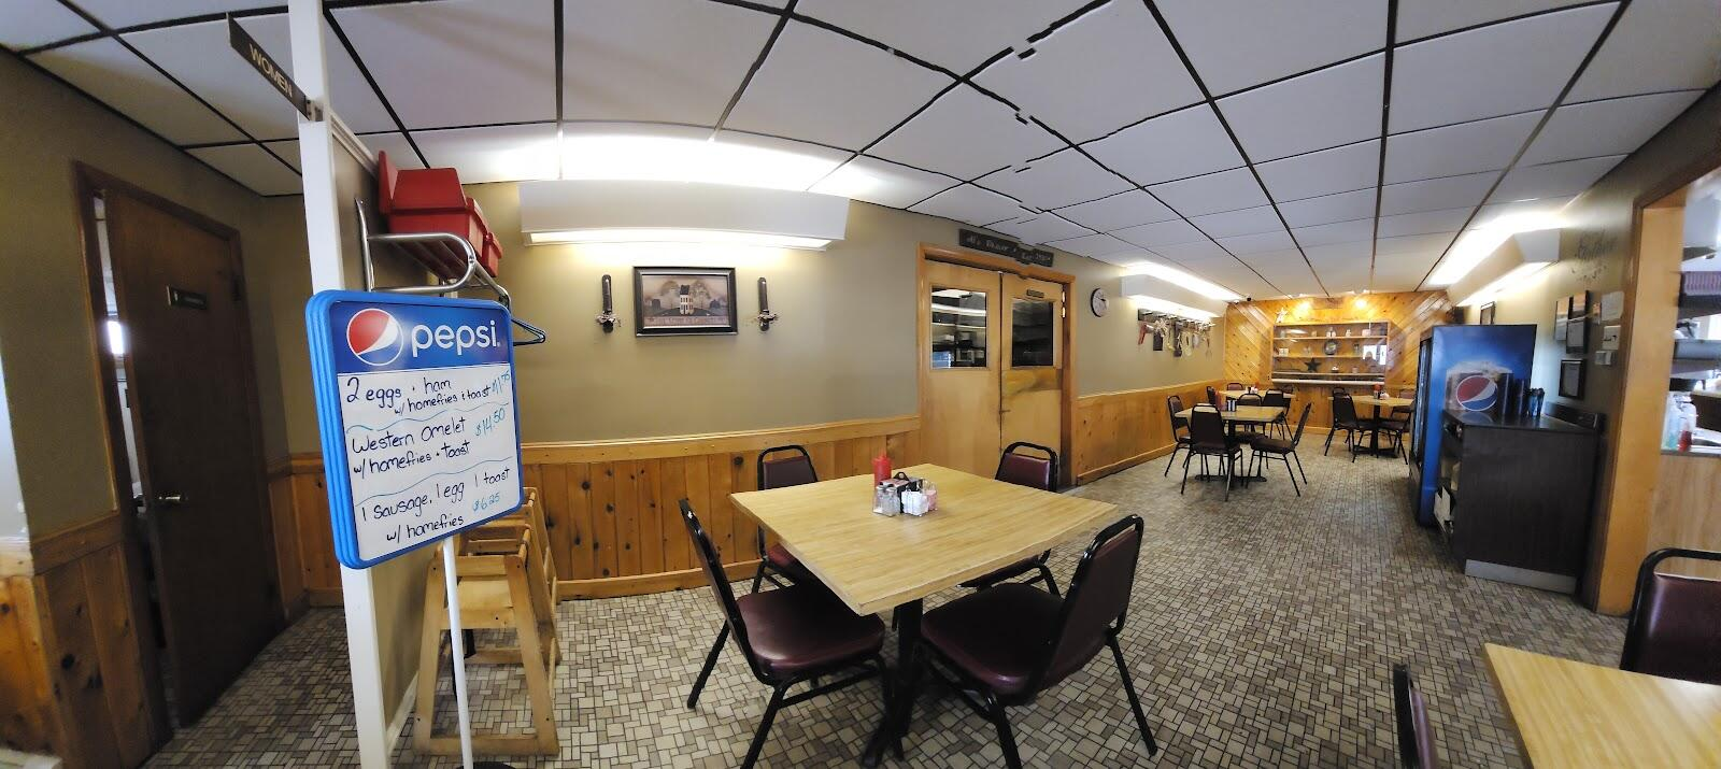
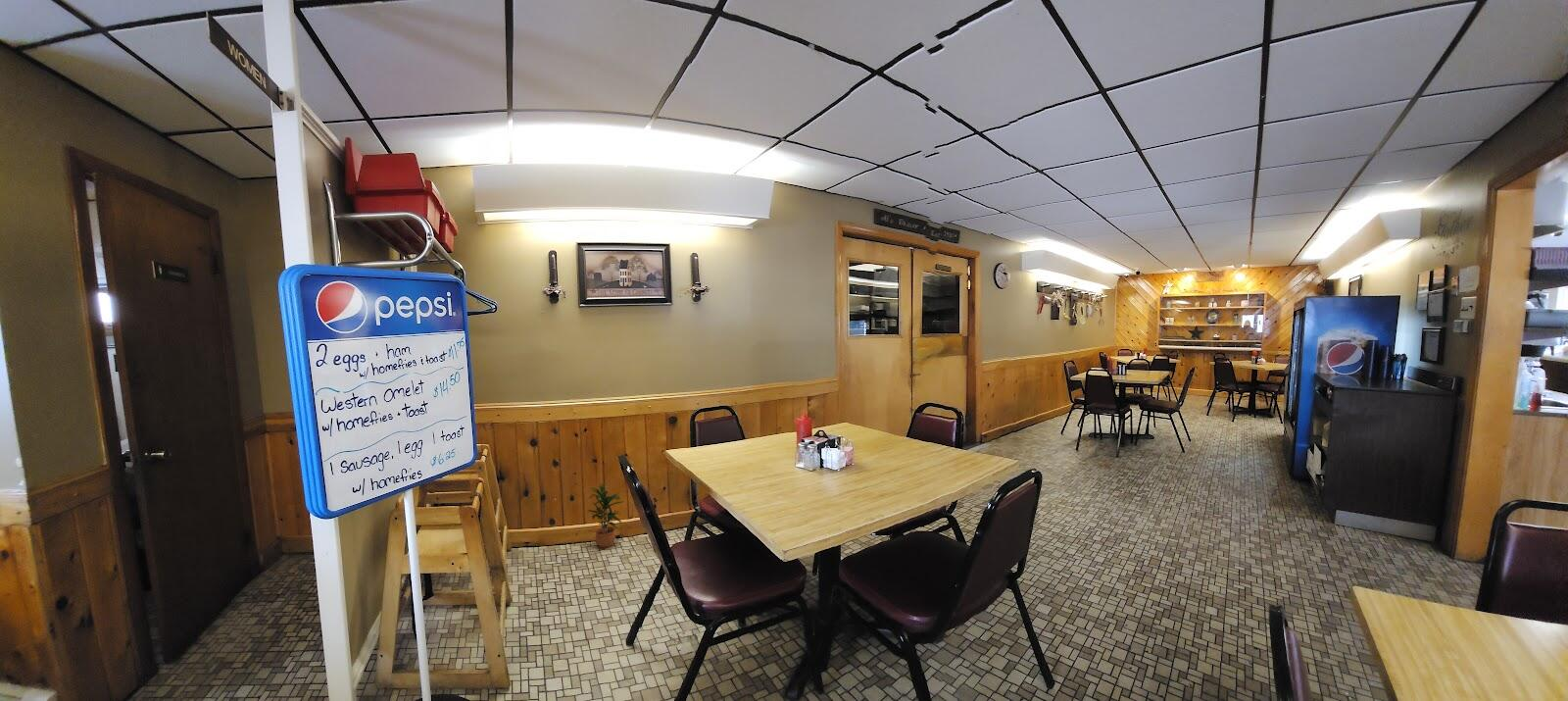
+ potted plant (607, 514)
